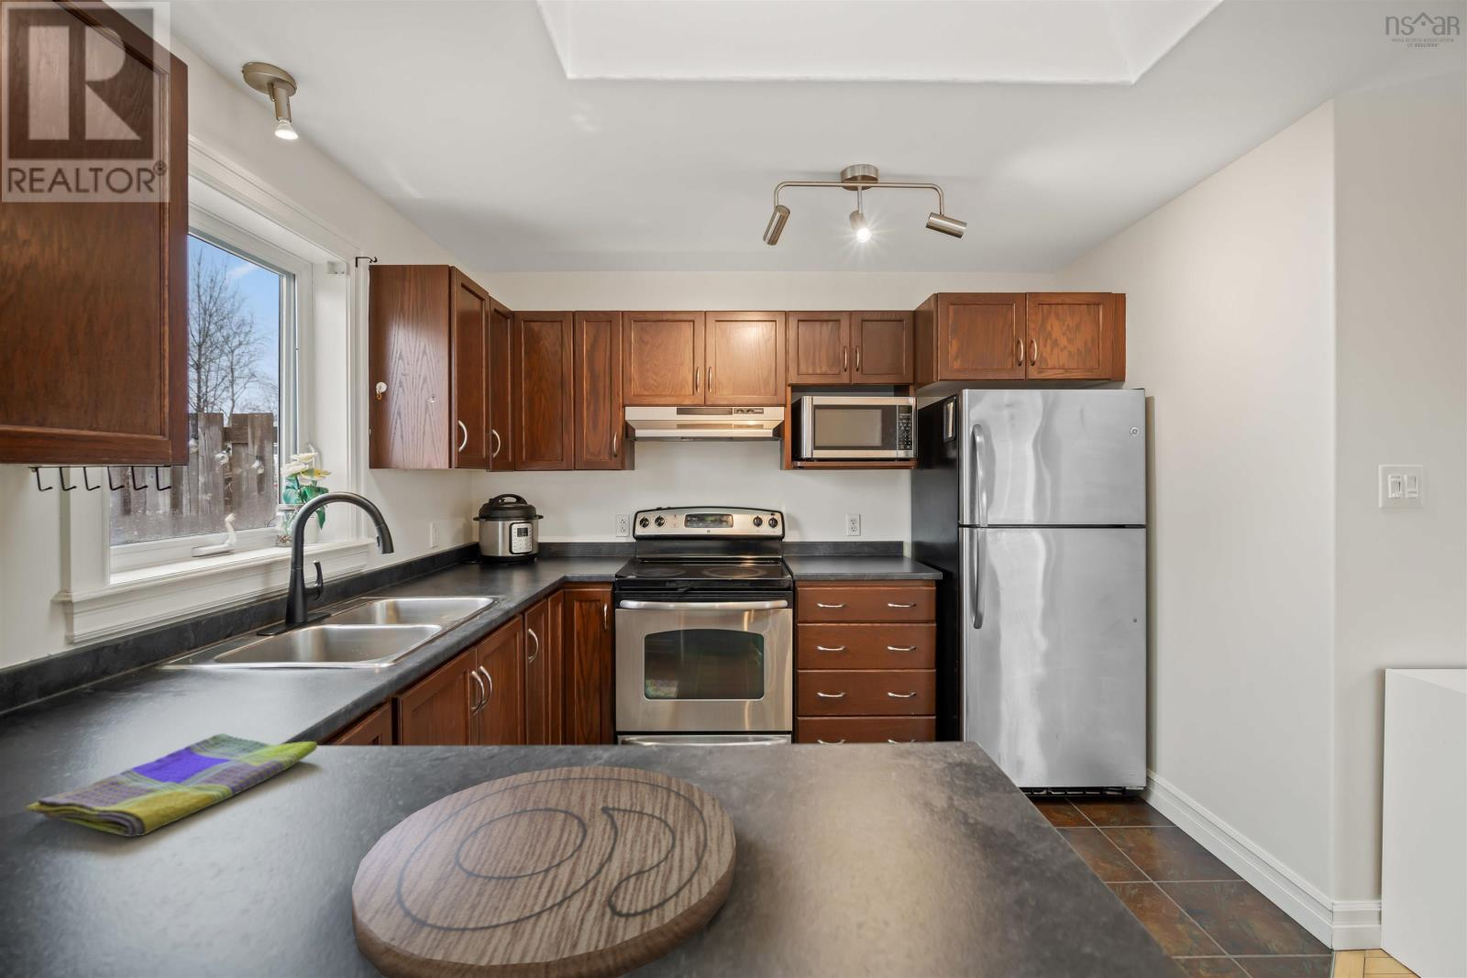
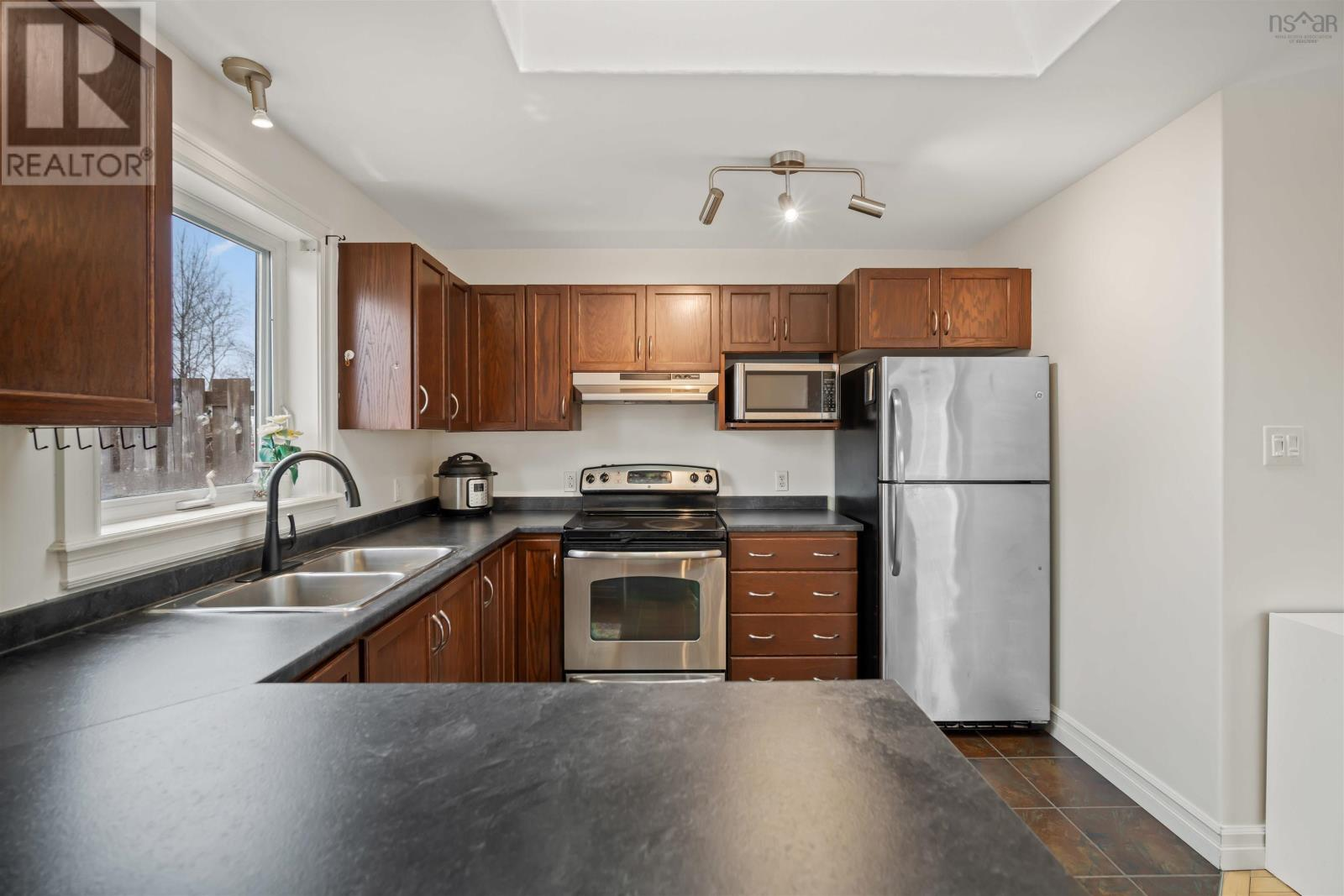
- dish towel (187, 776)
- cutting board (557, 852)
